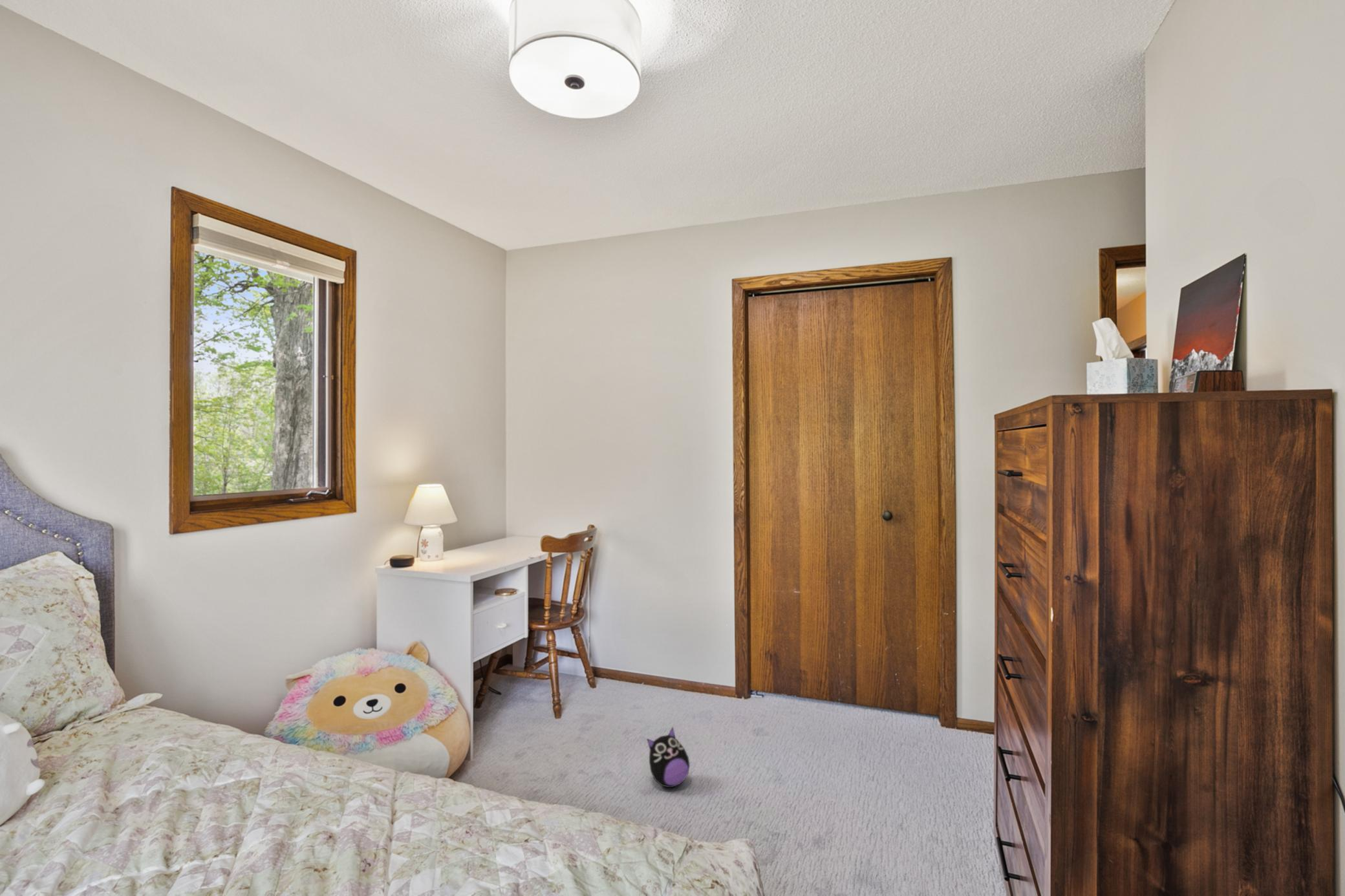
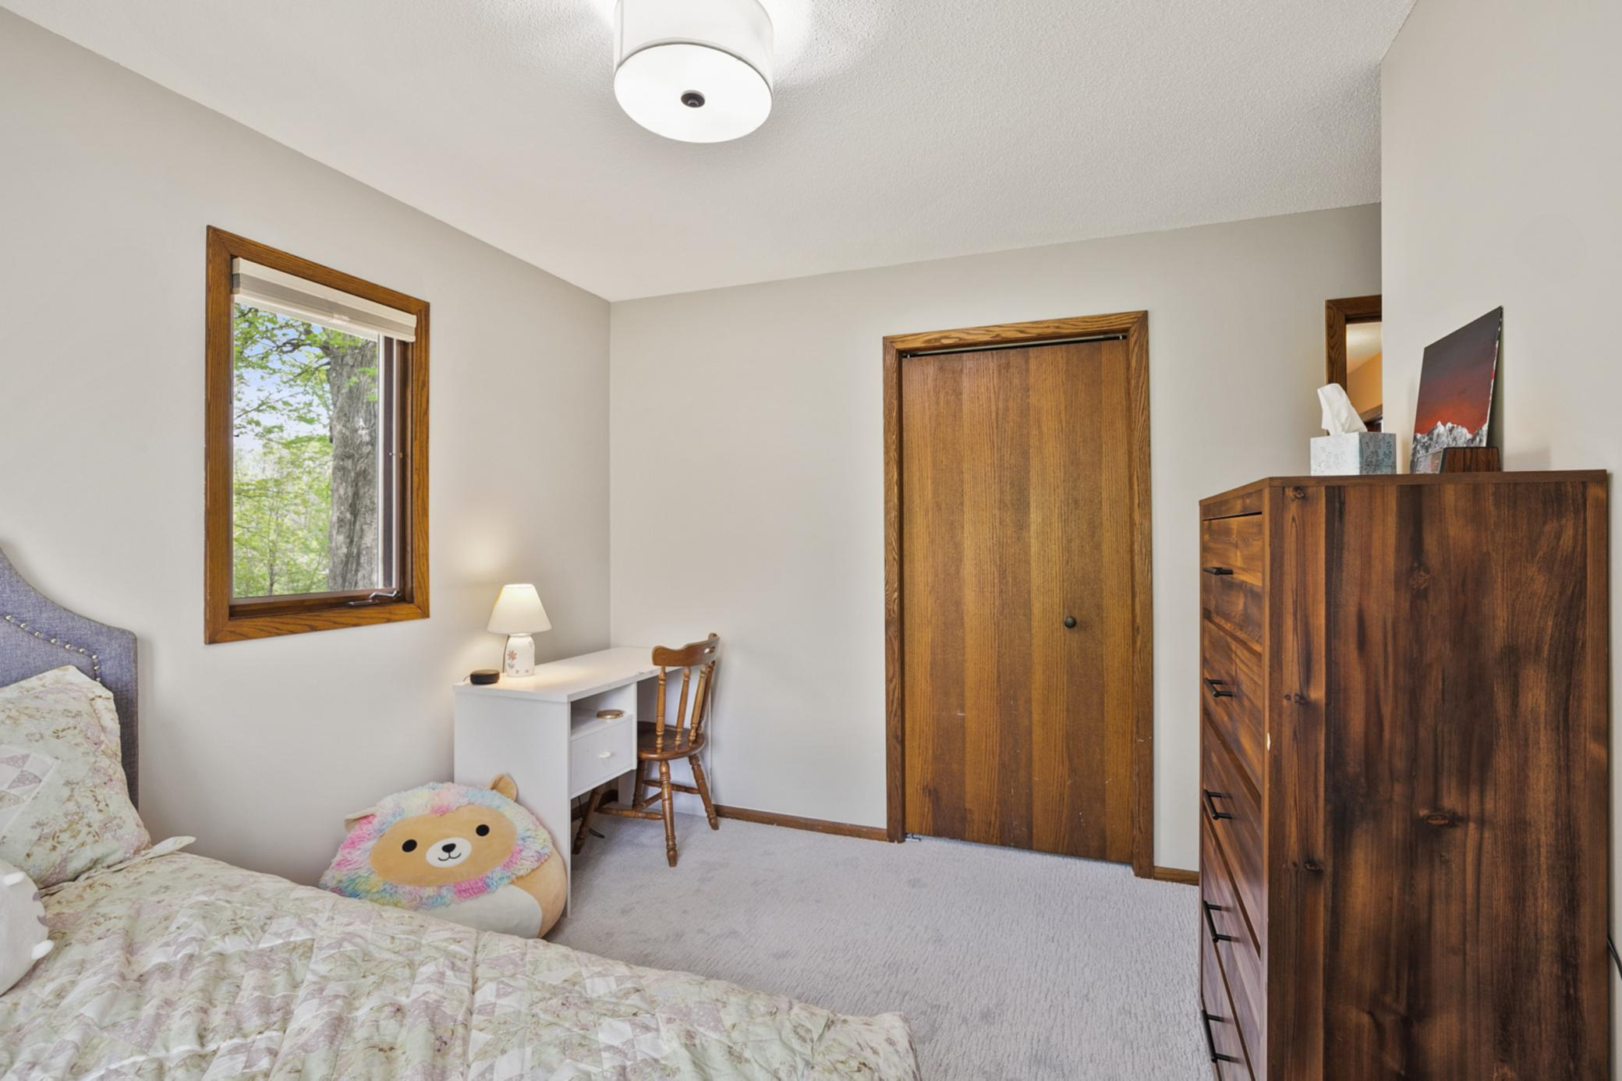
- plush toy (669, 756)
